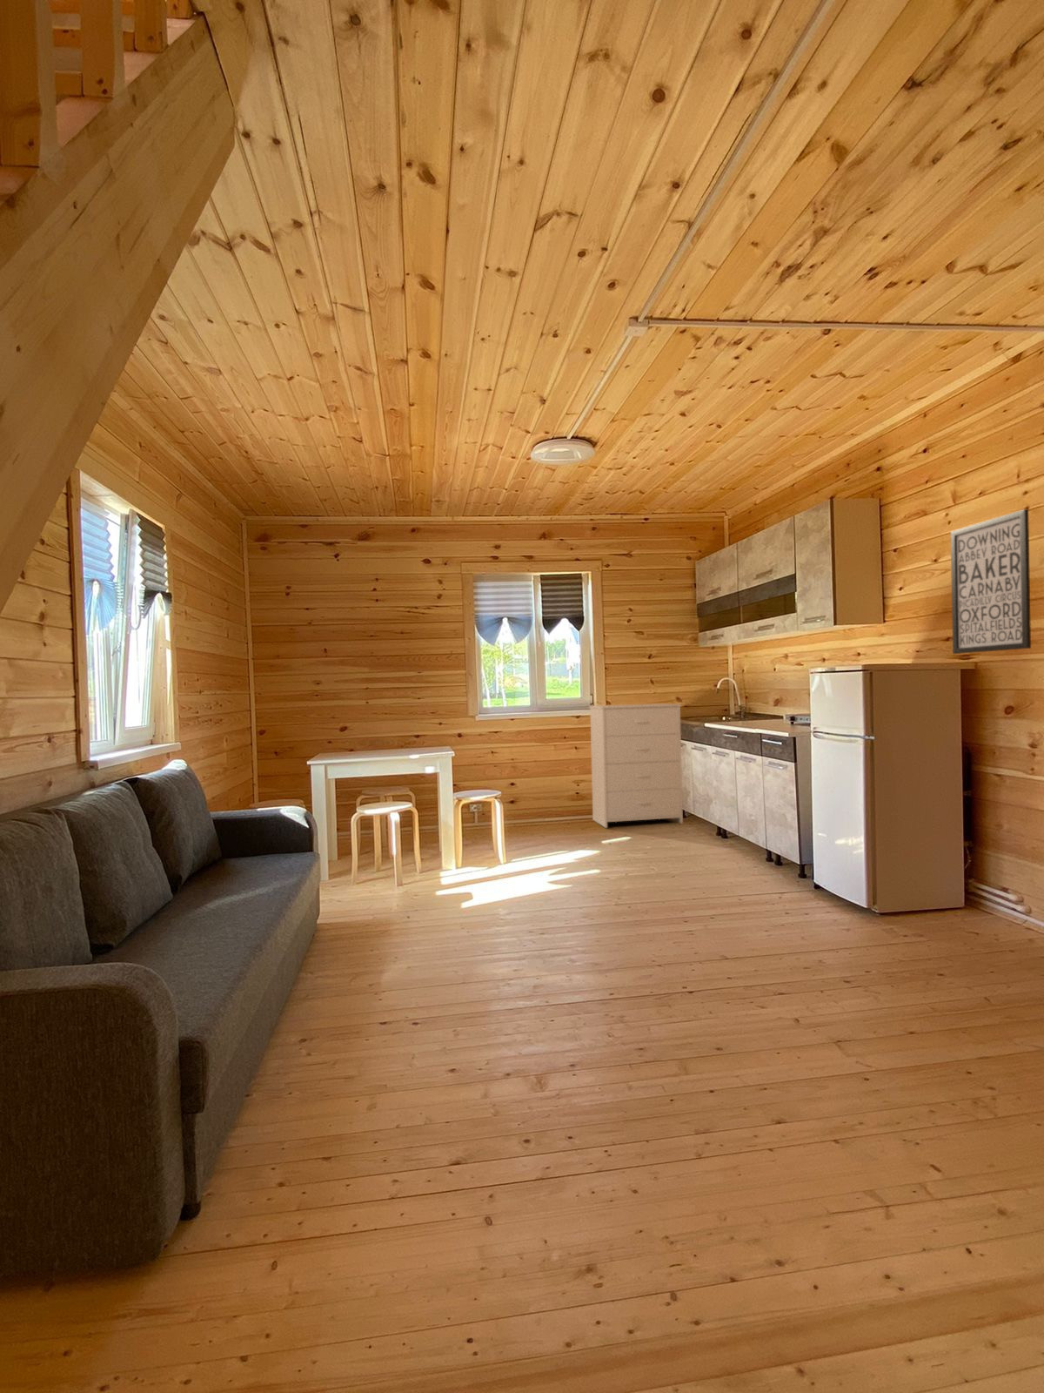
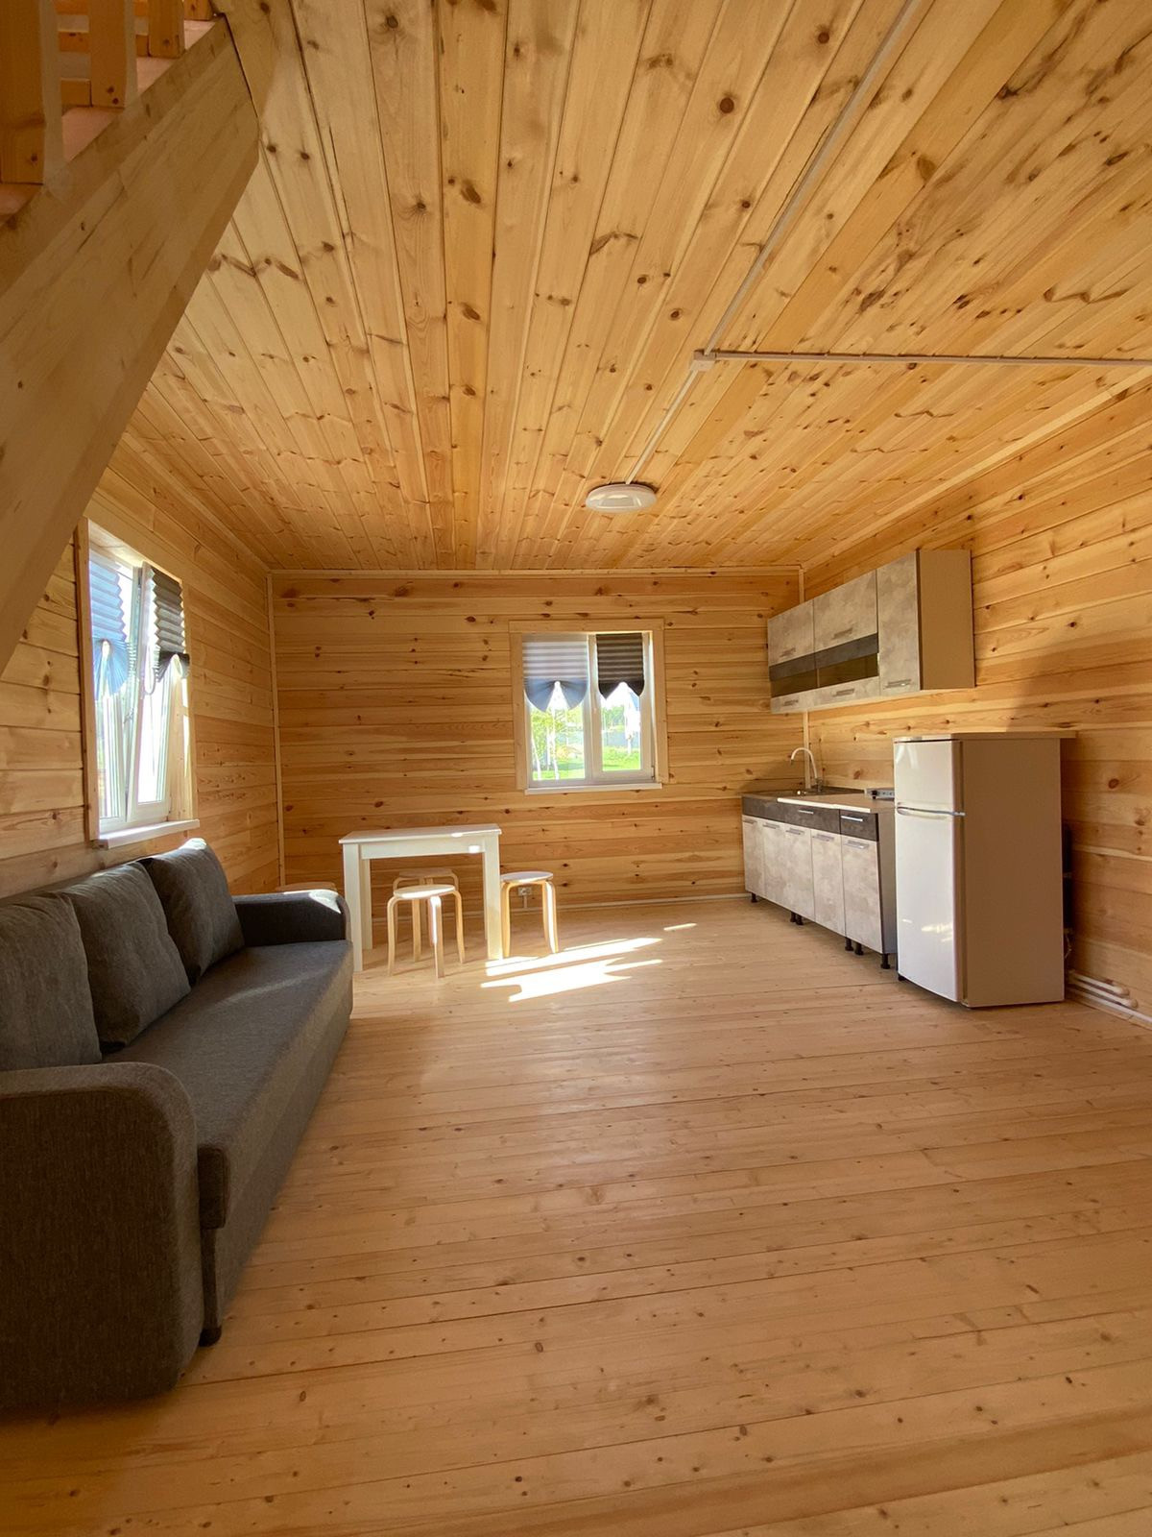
- dresser (635, 762)
- wall art (987, 586)
